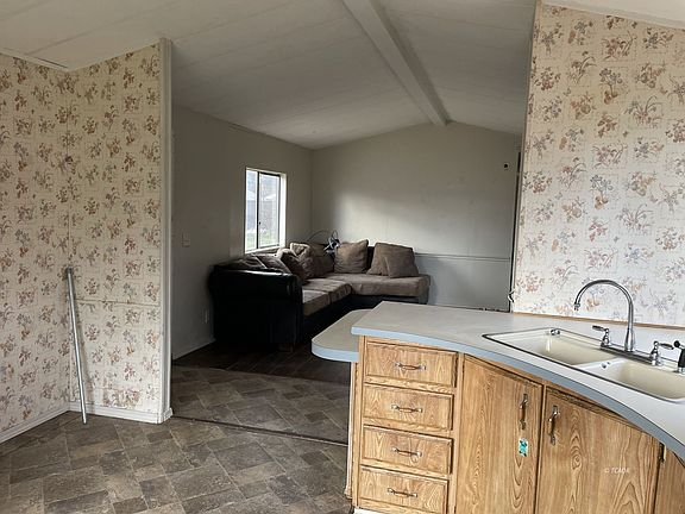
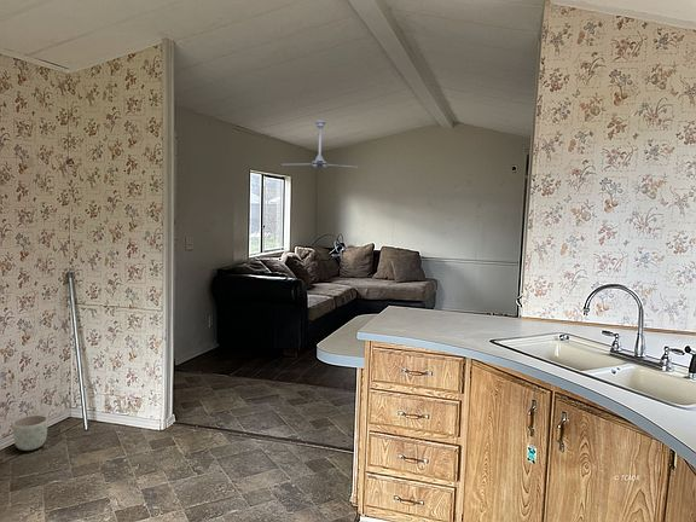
+ planter (30, 434)
+ ceiling fan (320, 143)
